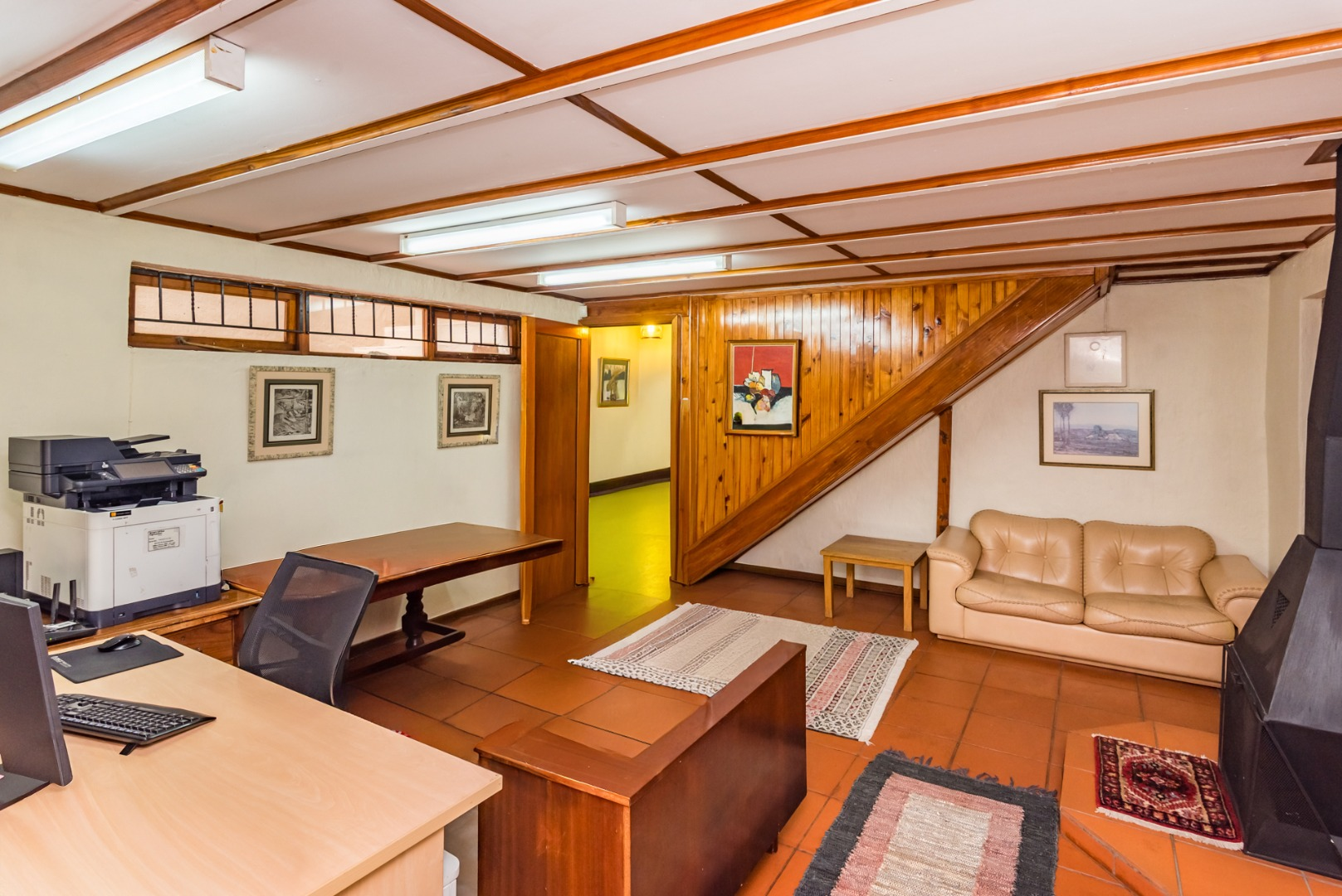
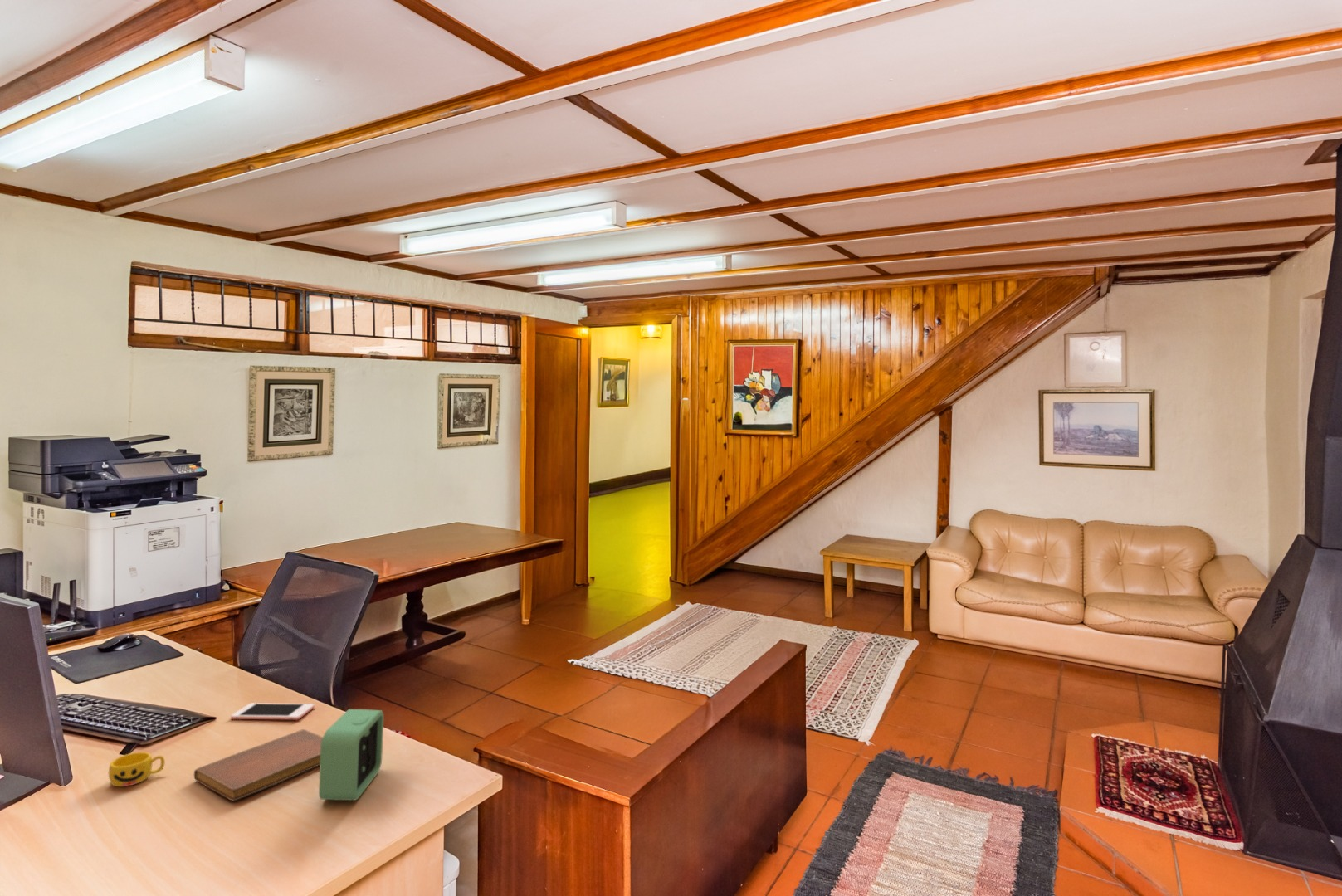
+ cell phone (273, 711)
+ cup (137, 768)
+ notebook (271, 762)
+ alarm clock (353, 752)
